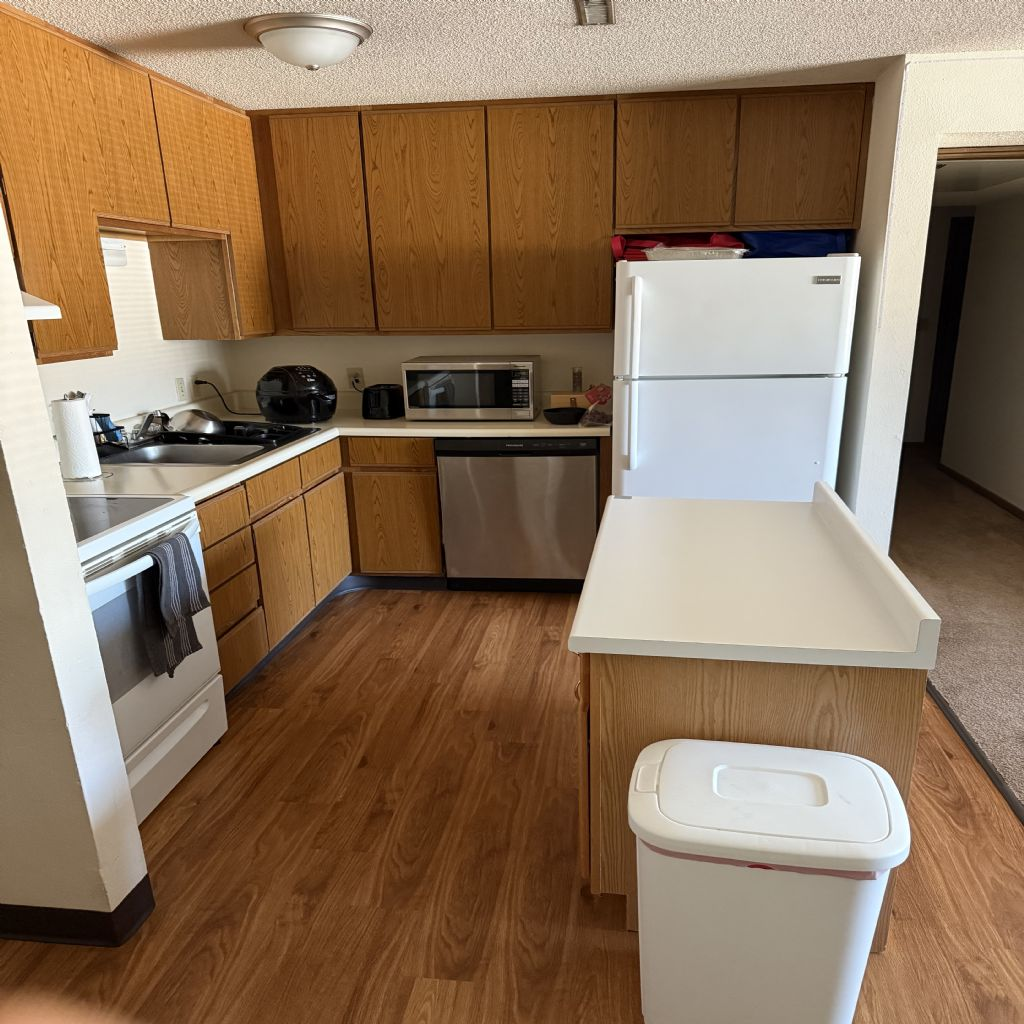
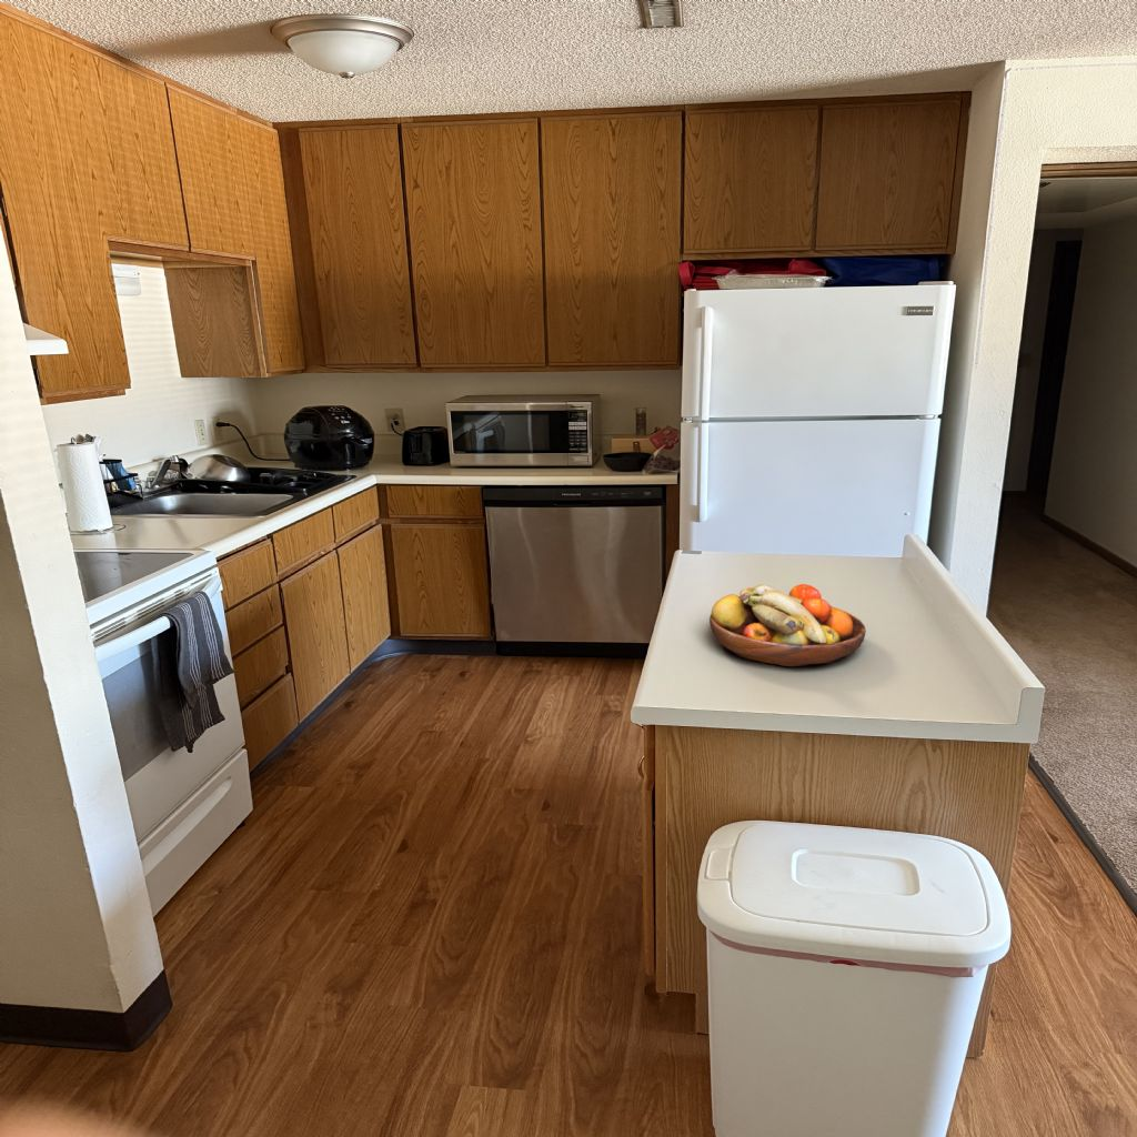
+ fruit bowl (786, 615)
